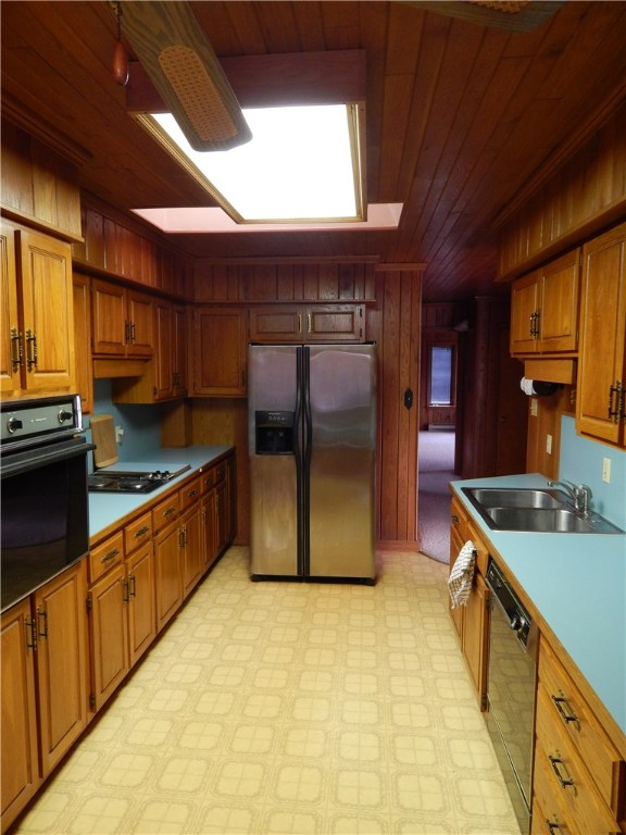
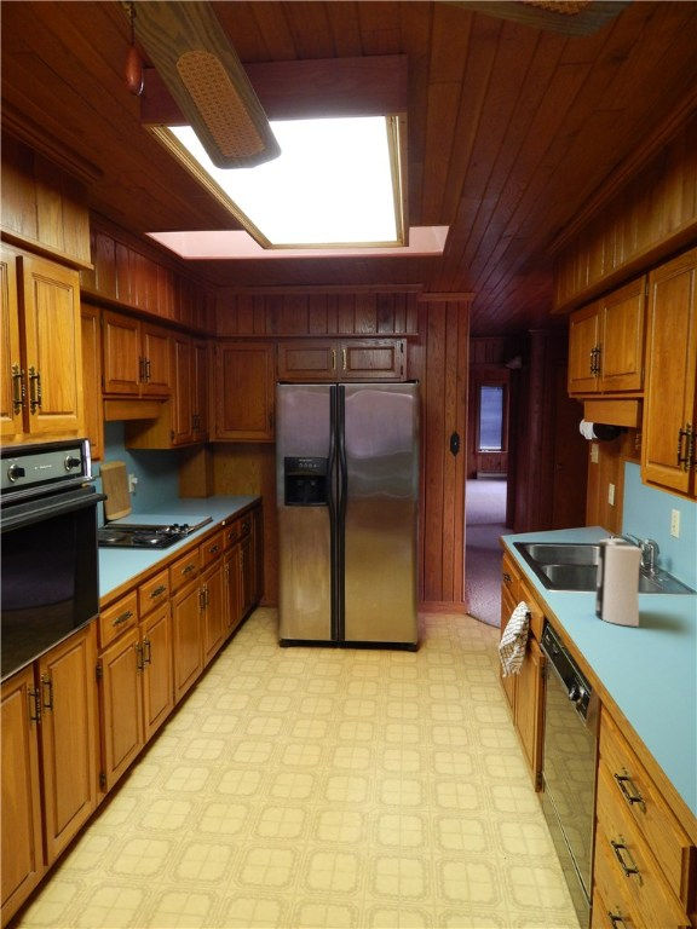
+ soap dispenser (614, 579)
